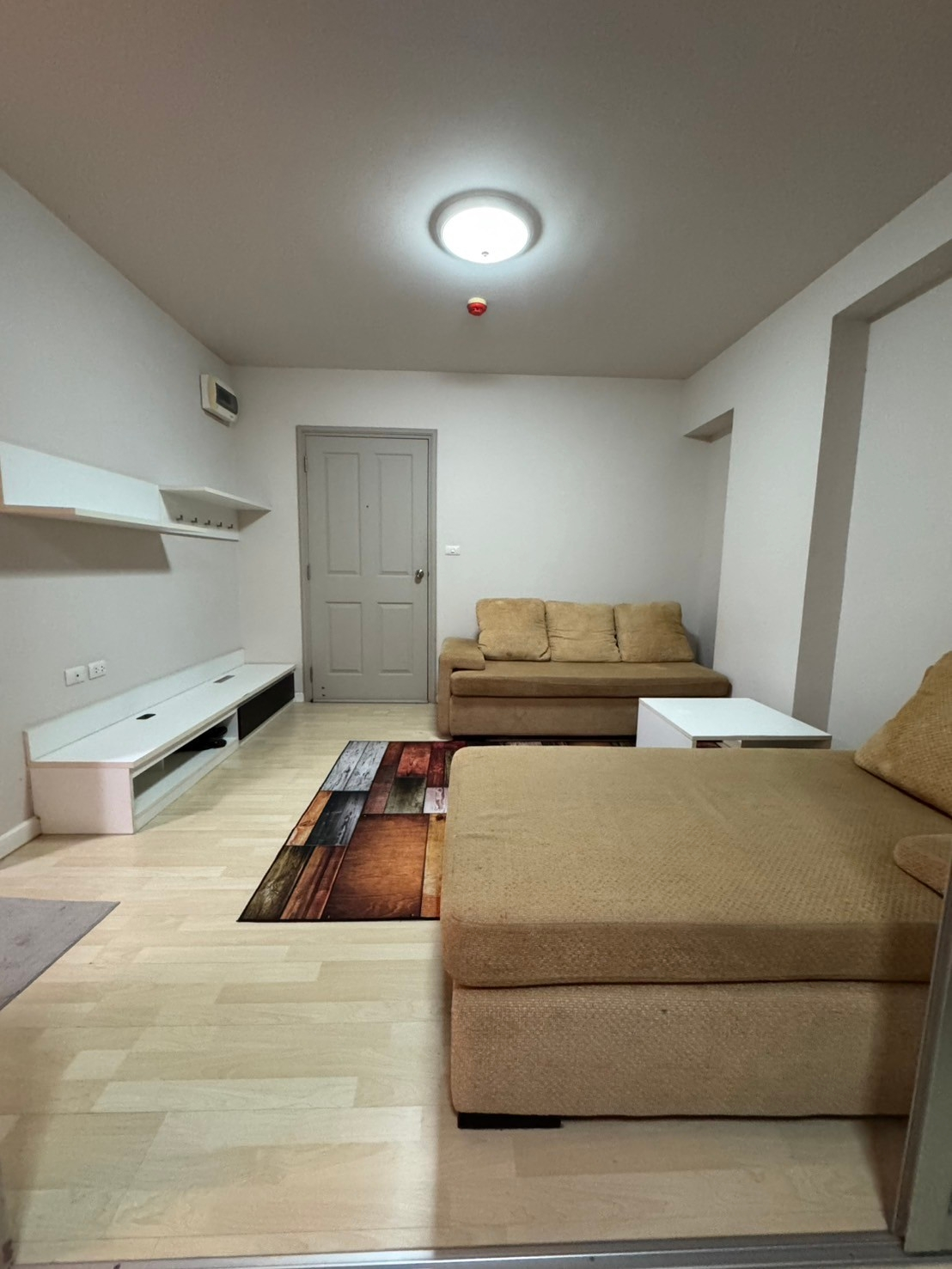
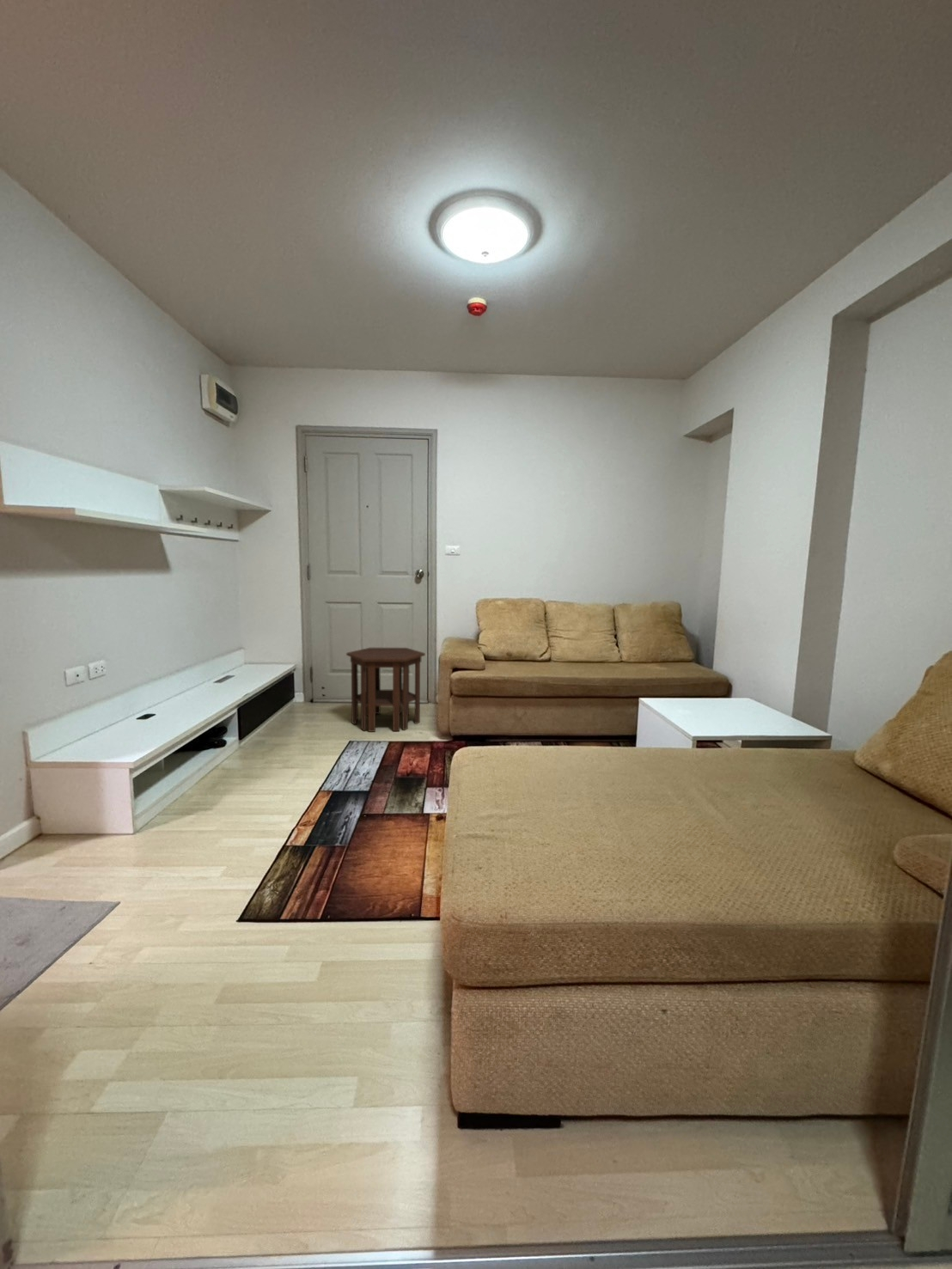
+ side table (386, 690)
